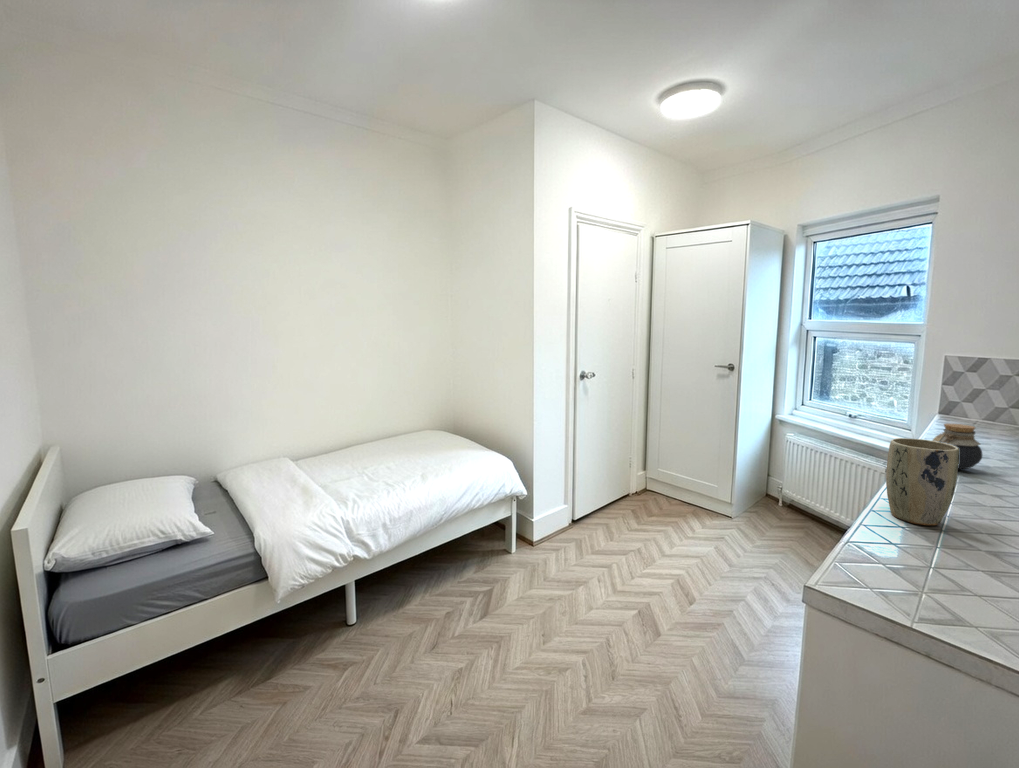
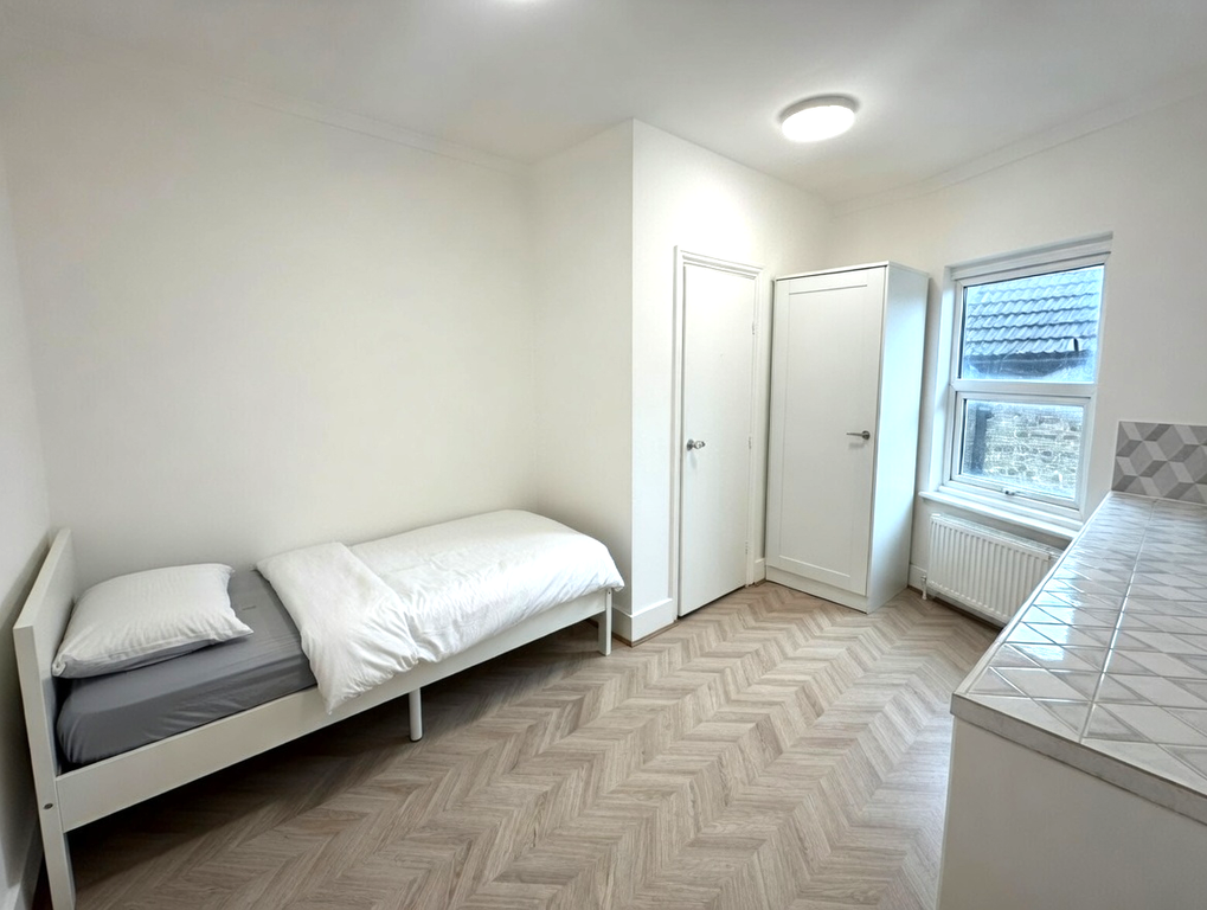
- jar (953, 445)
- plant pot (919, 481)
